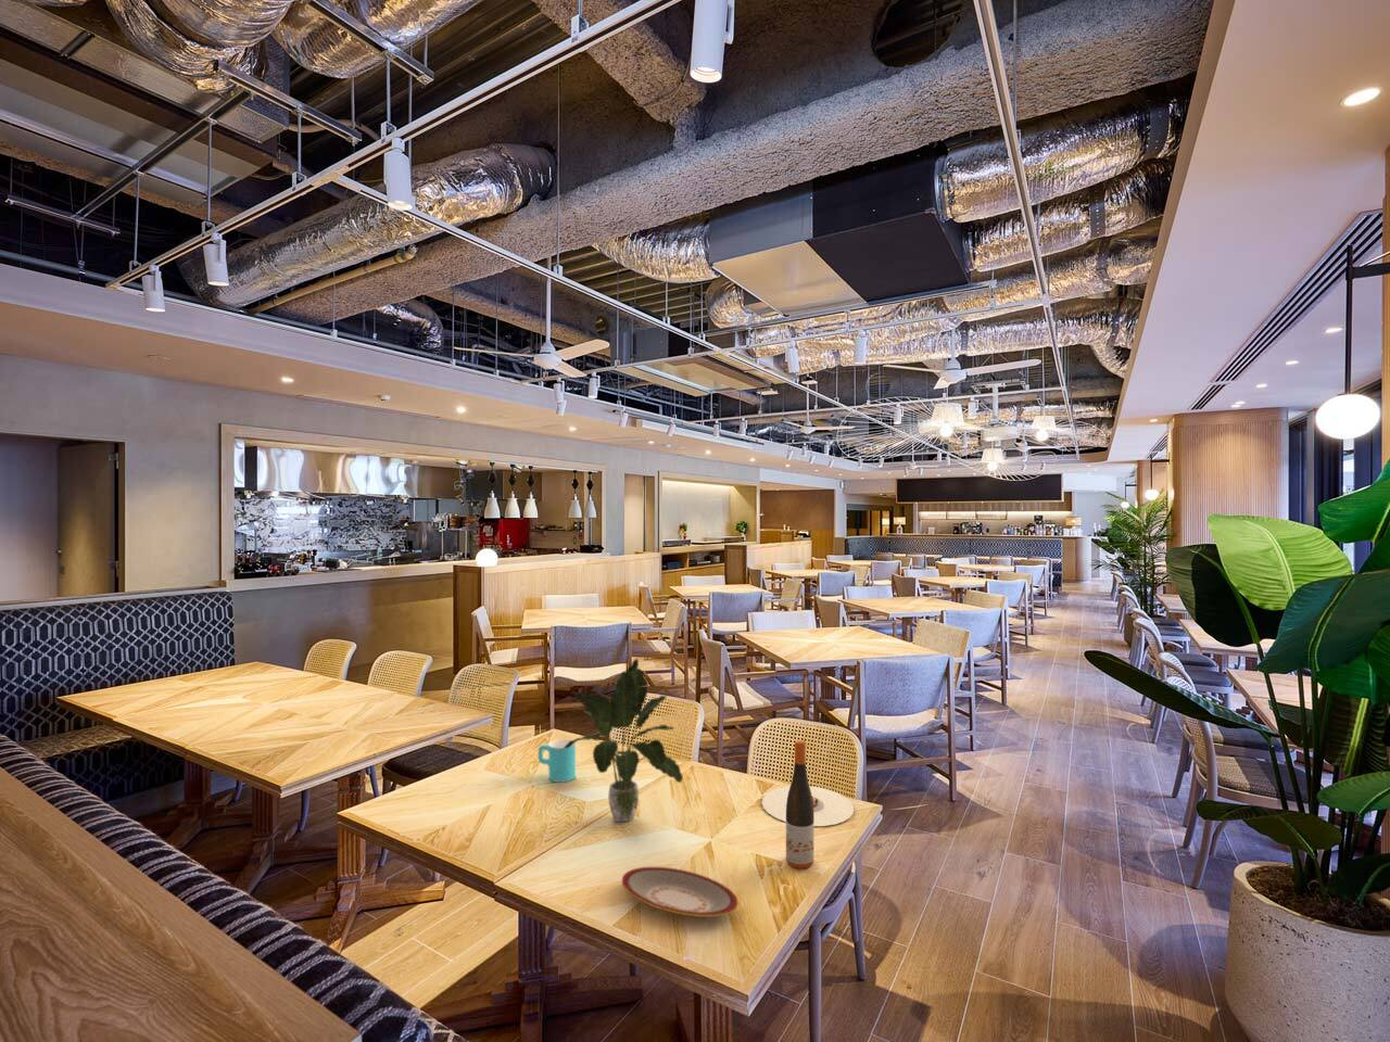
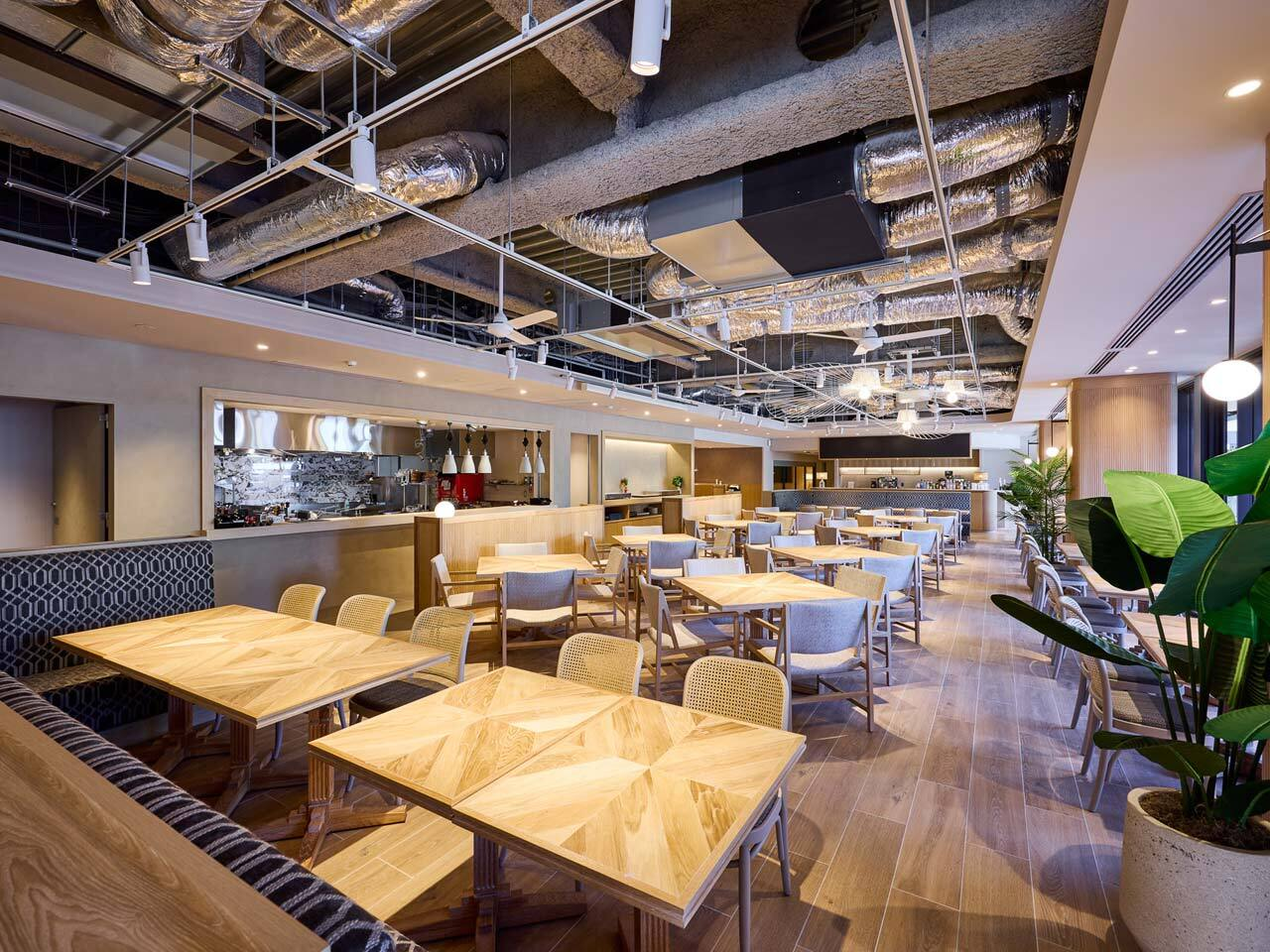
- cup (558, 759)
- plate (812, 800)
- plate (677, 894)
- wine bottle (799, 801)
- potted plant (616, 741)
